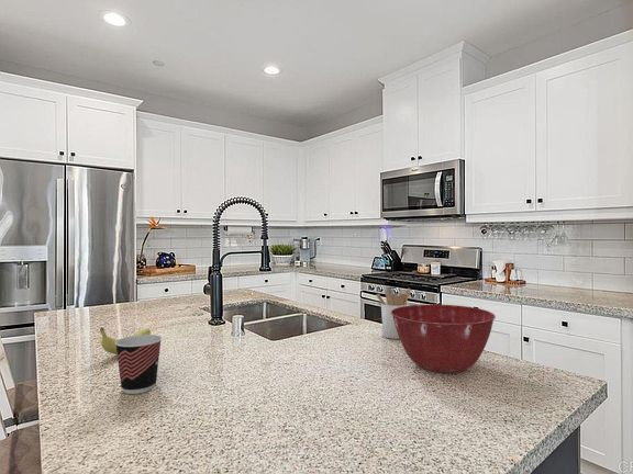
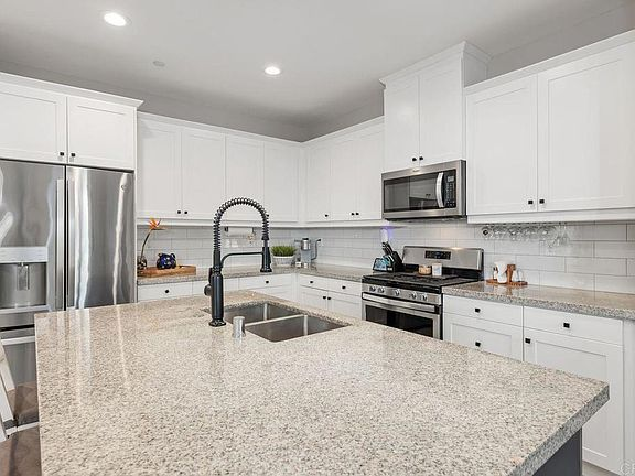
- cup (138, 363)
- mixing bowl (441, 338)
- utensil holder (391, 315)
- fruit (134, 335)
